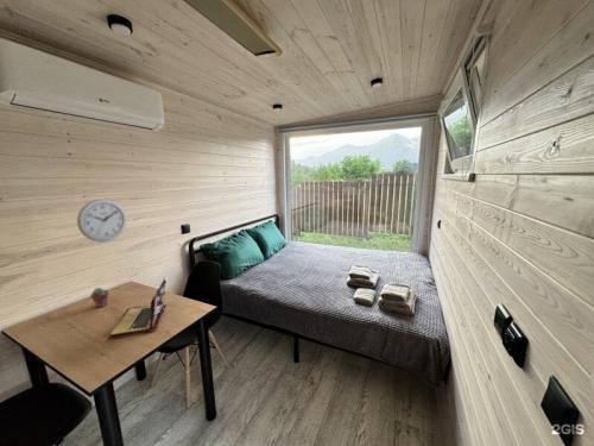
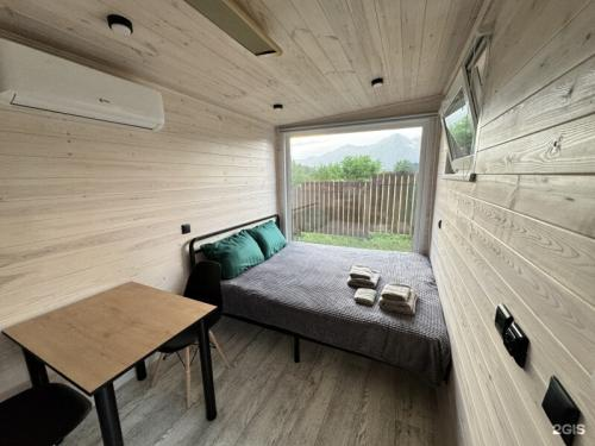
- laptop (138, 307)
- potted succulent (100, 296)
- wall clock (103, 220)
